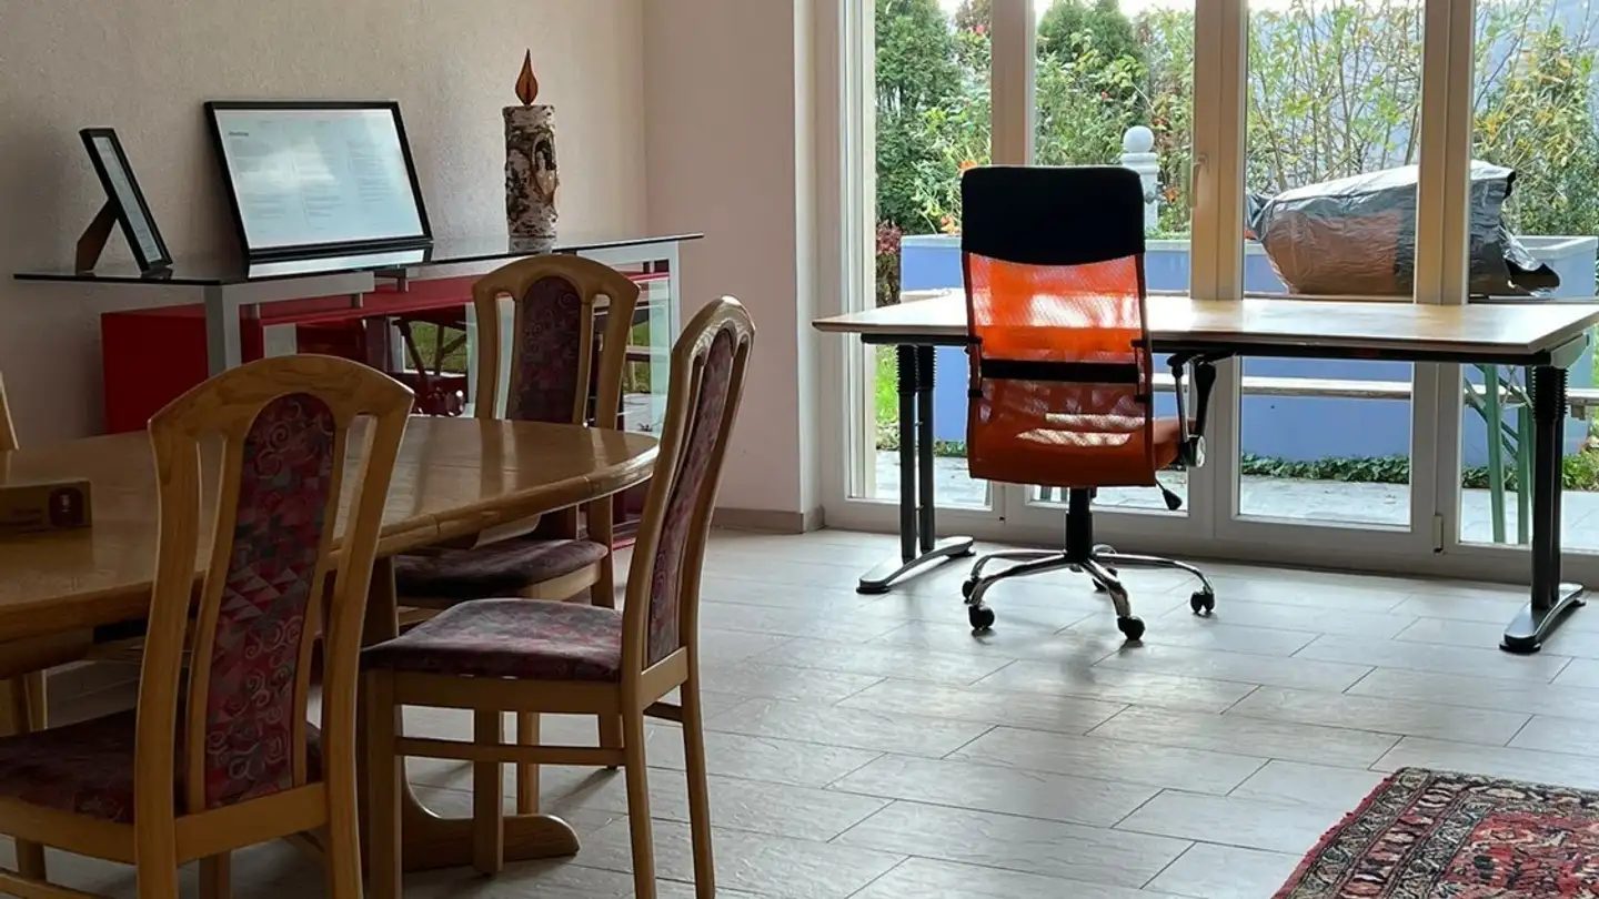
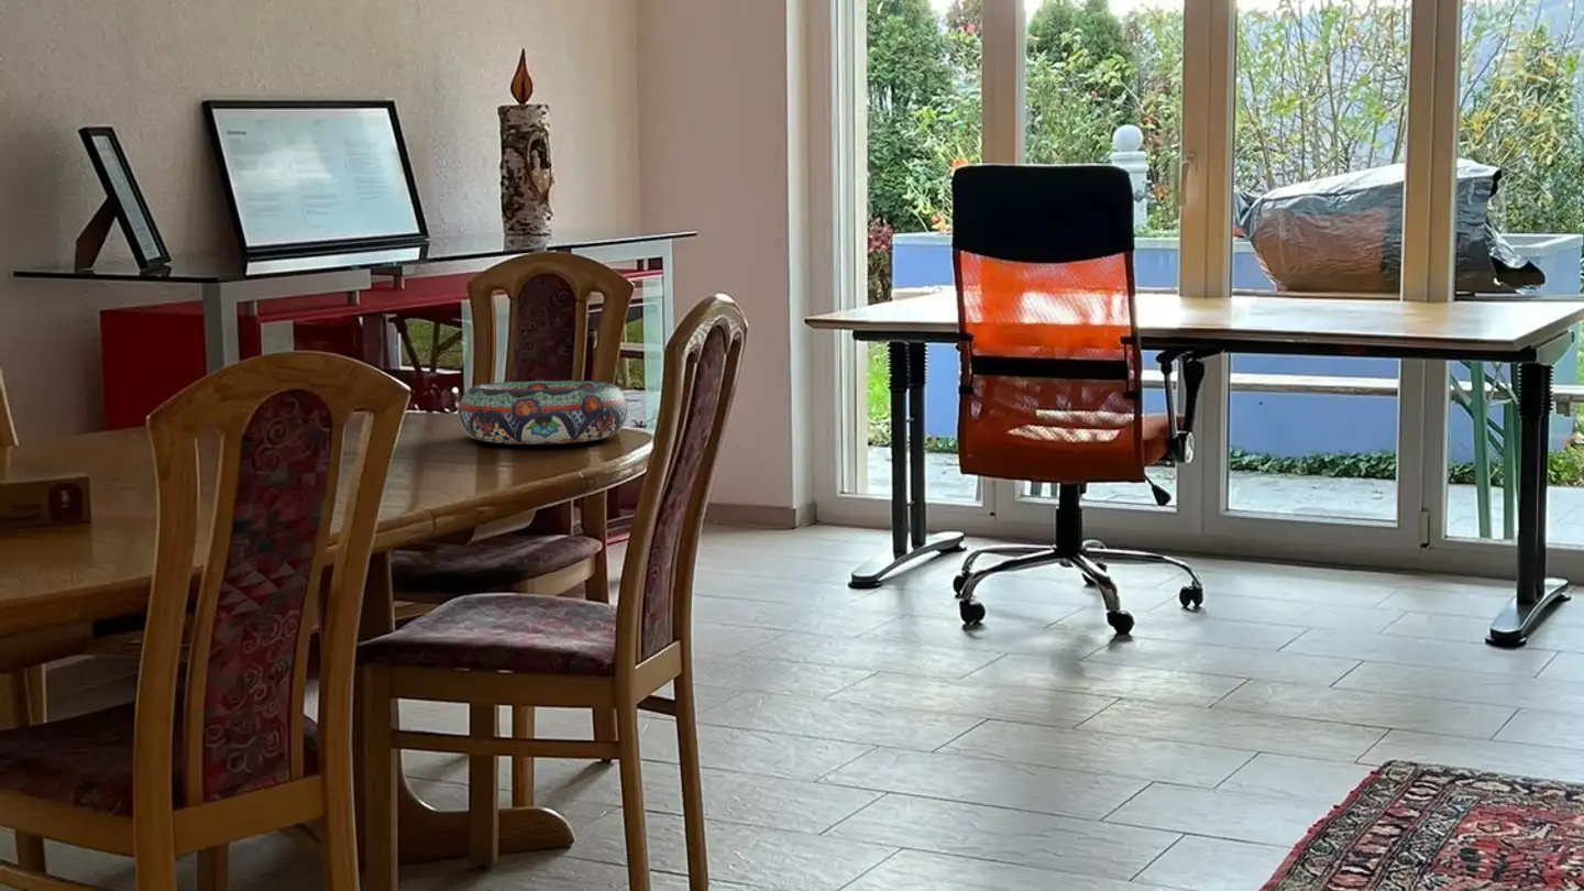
+ decorative bowl (542, 411)
